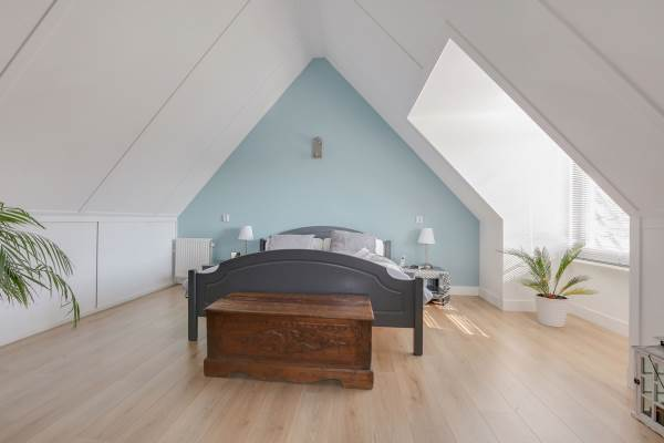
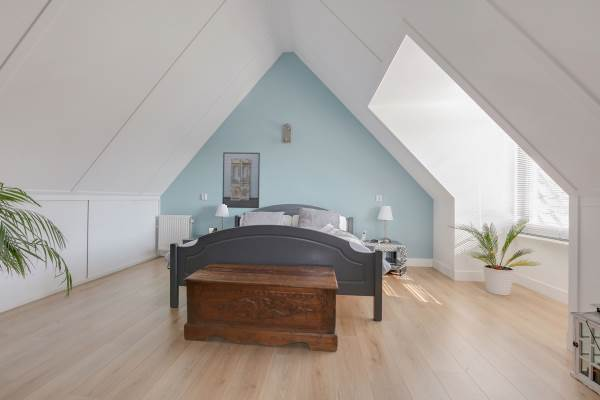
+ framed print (241, 180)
